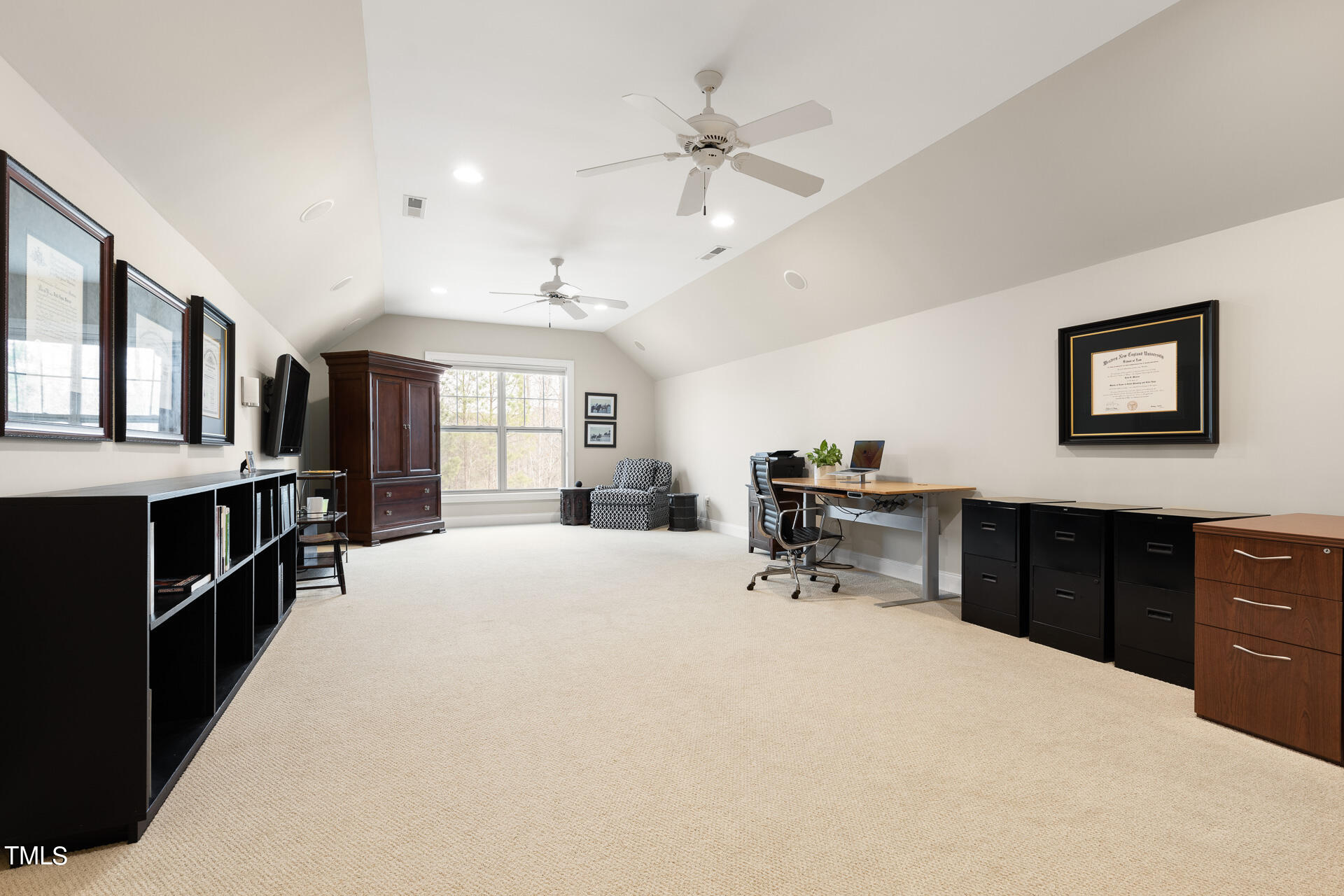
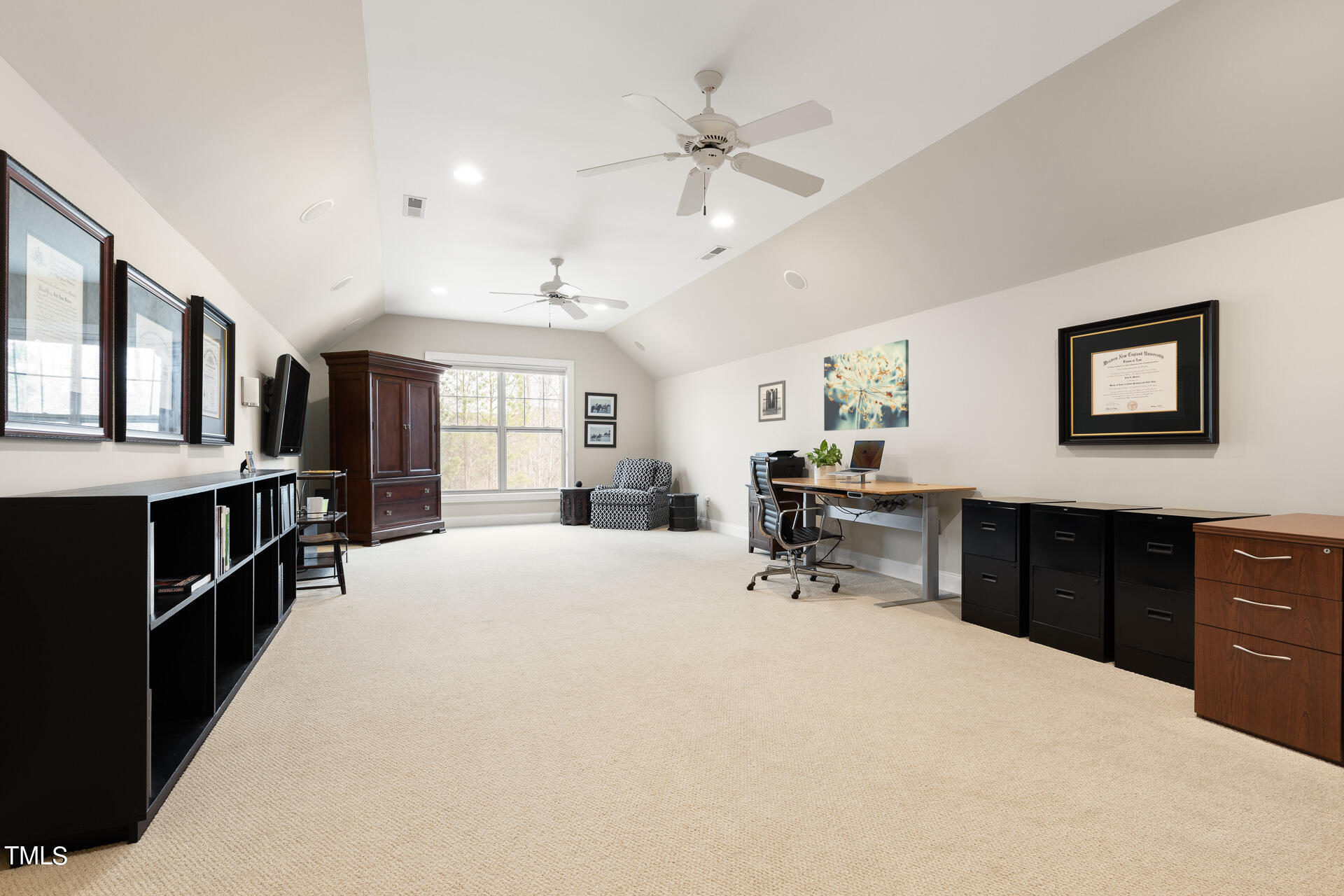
+ wall art (771, 402)
+ wall art (862, 389)
